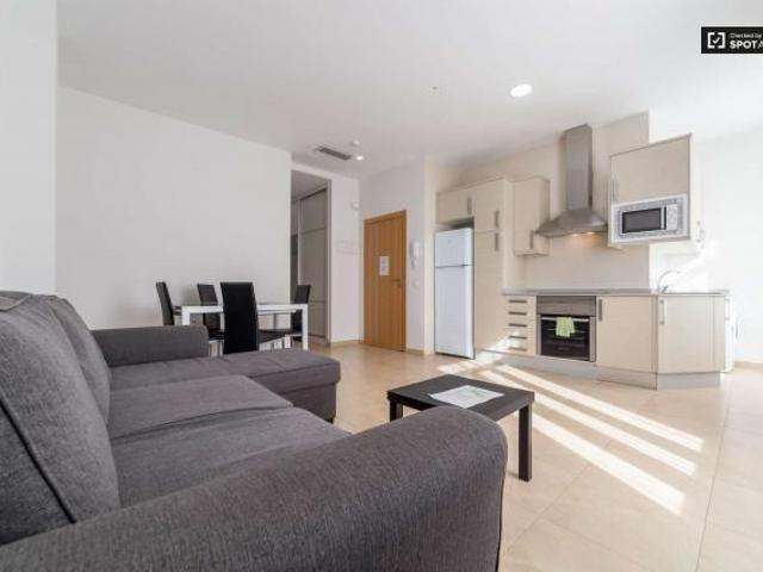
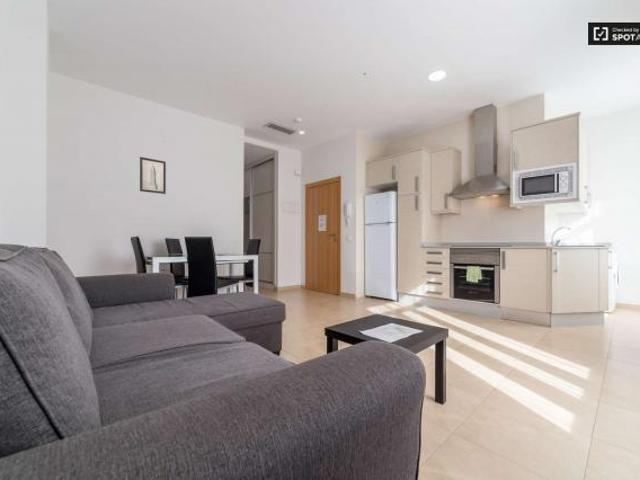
+ wall art (153, 176)
